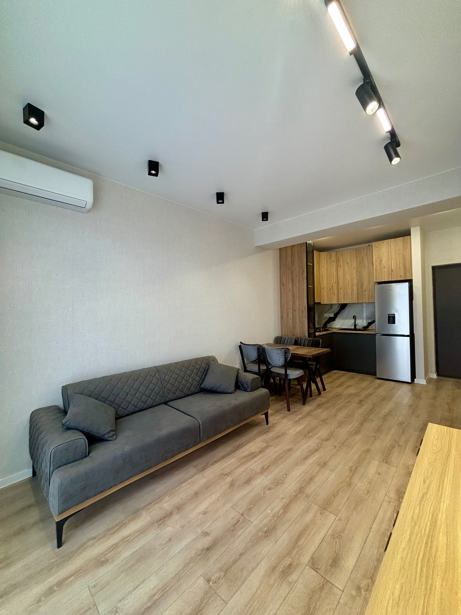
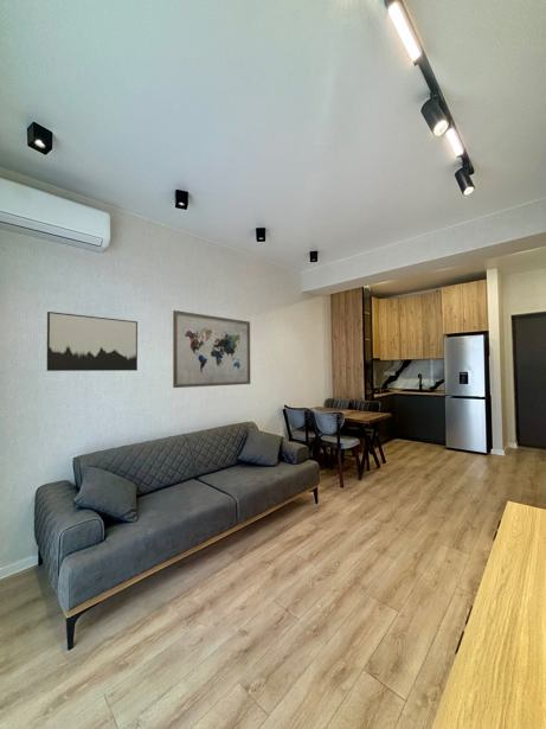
+ wall art (96, 344)
+ wall art (216, 351)
